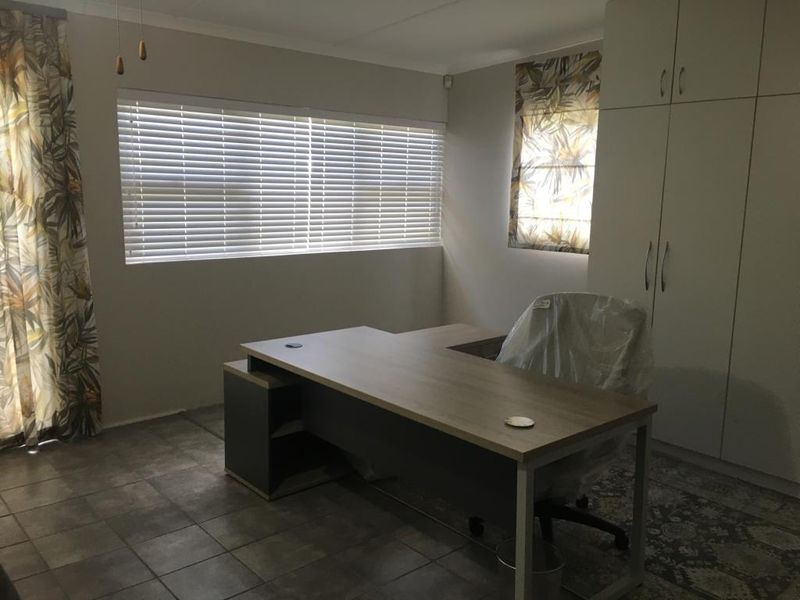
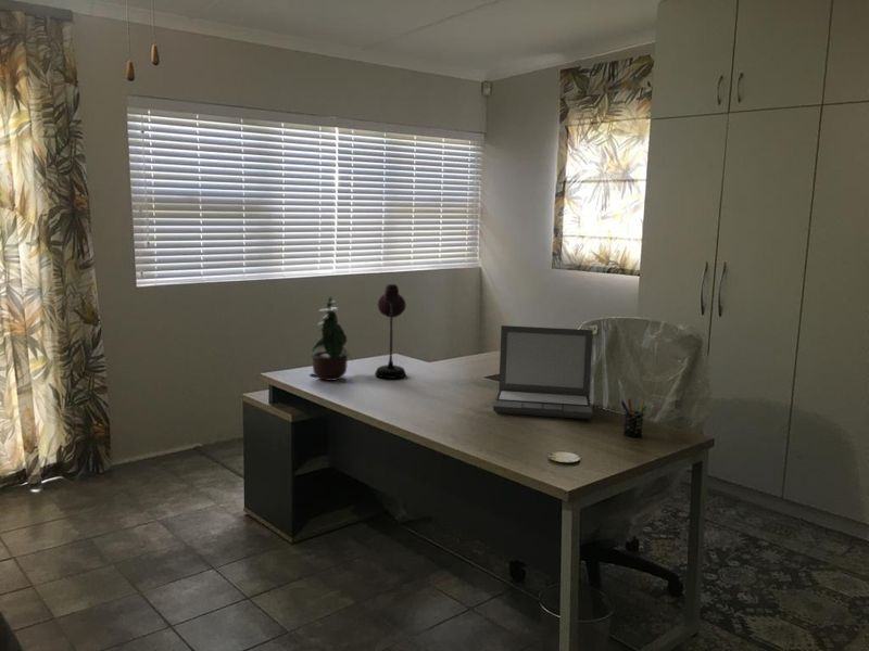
+ pen holder (634, 416)
+ potted plant (331, 337)
+ desk lamp (391, 329)
+ laptop (544, 370)
